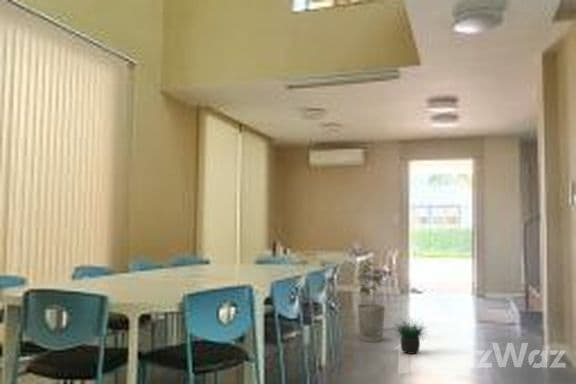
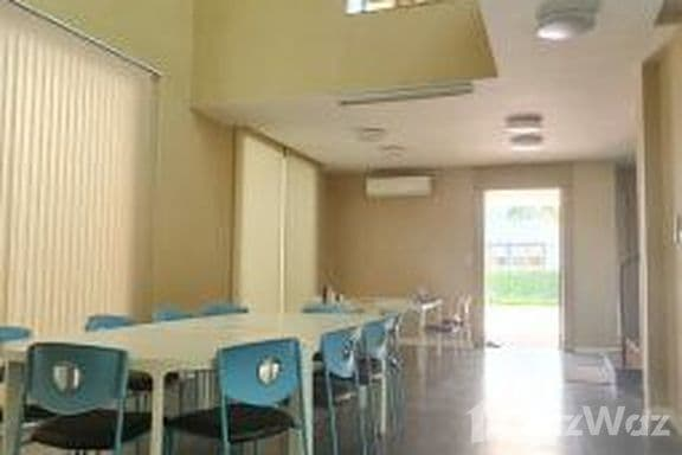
- house plant (367, 294)
- potted plant (410, 330)
- wastebasket (371, 323)
